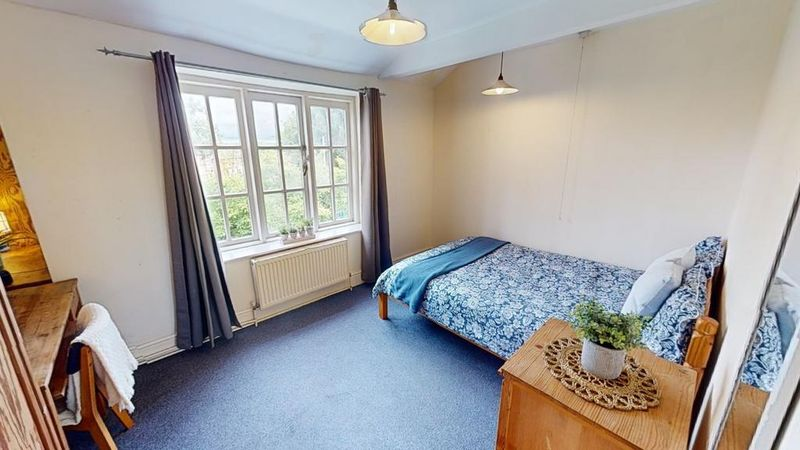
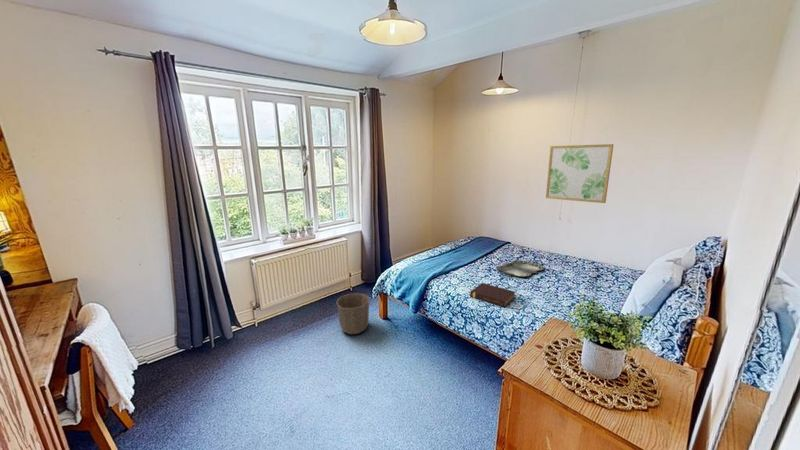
+ book (492, 294)
+ serving tray (520, 267)
+ wall art (577, 173)
+ waste basket (353, 314)
